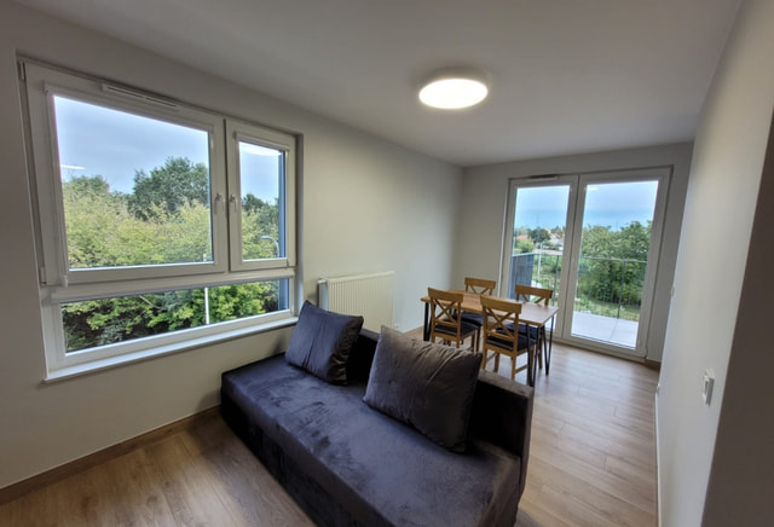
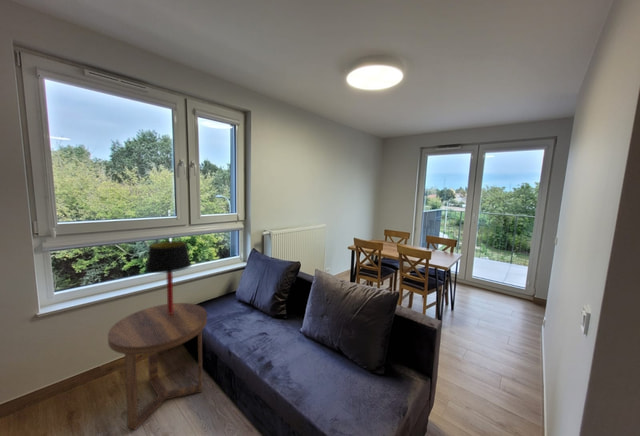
+ side table (157, 359)
+ table lamp (169, 279)
